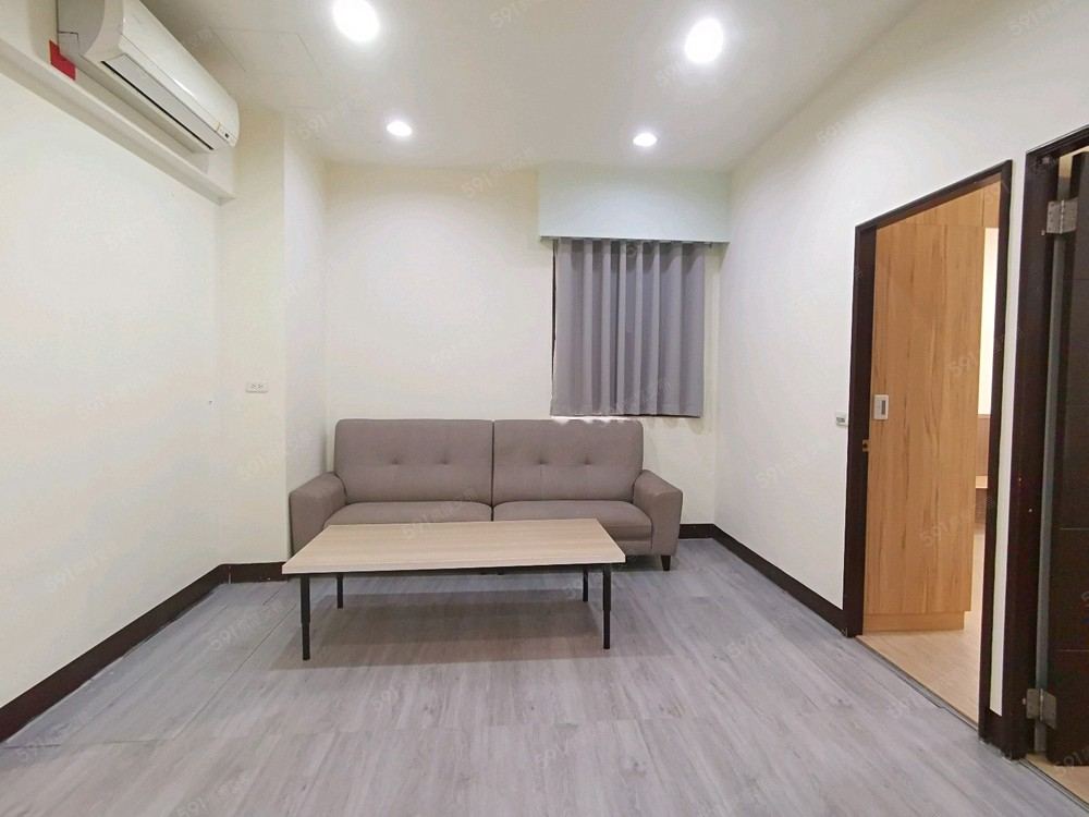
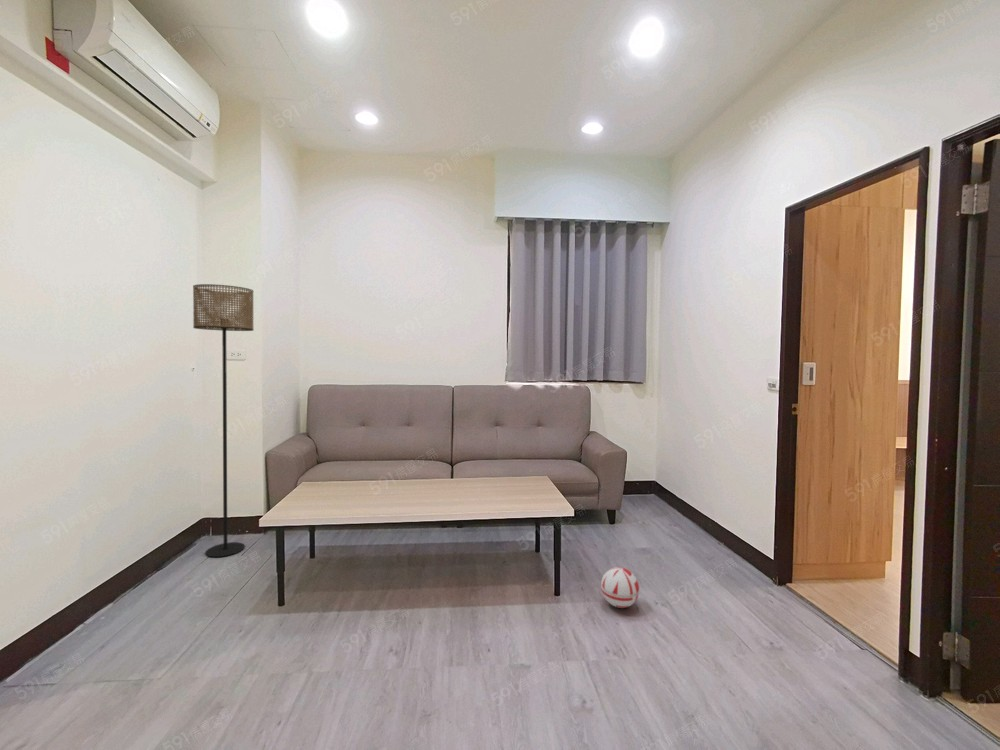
+ floor lamp (224, 420)
+ ball (619, 587)
